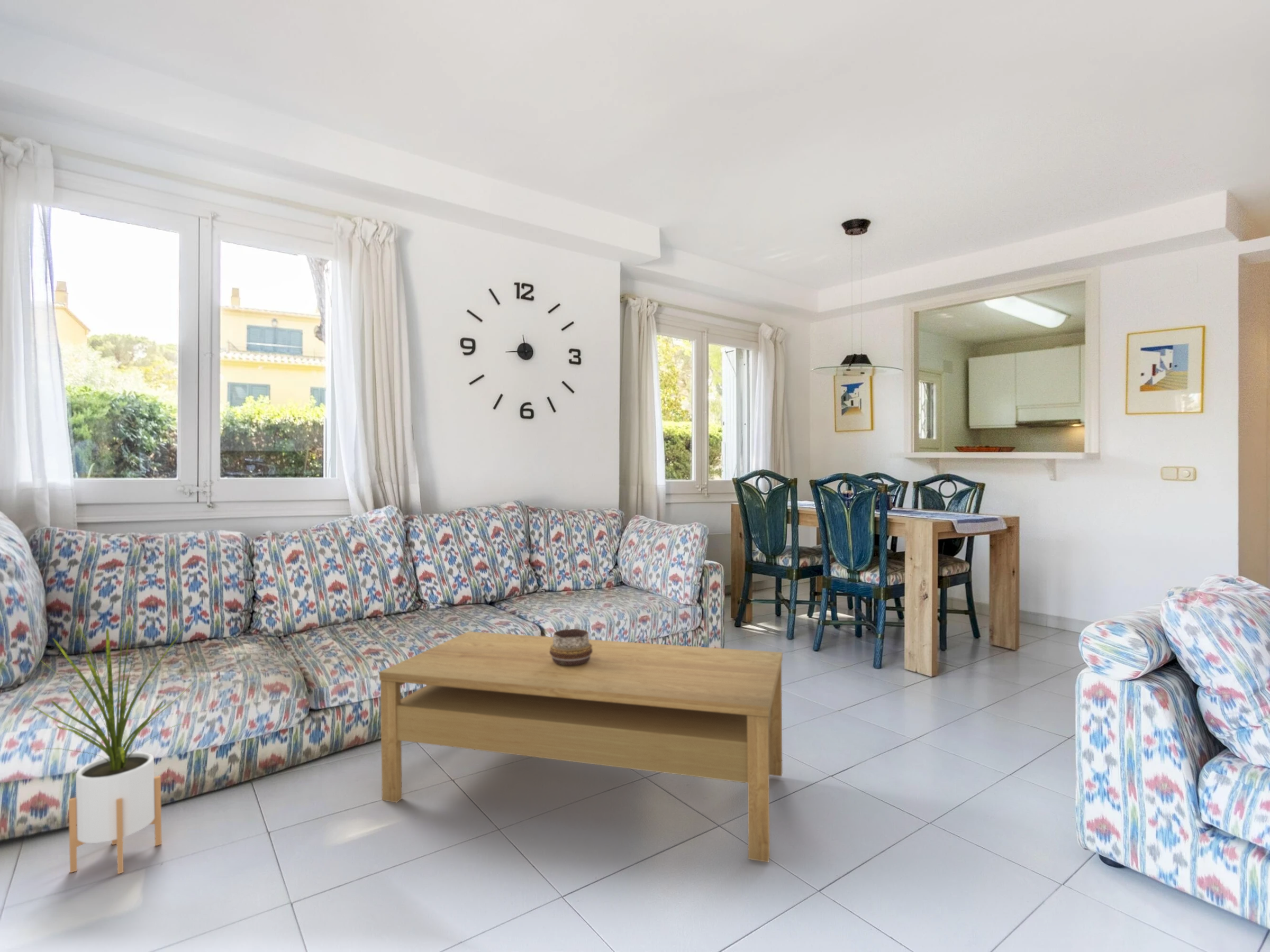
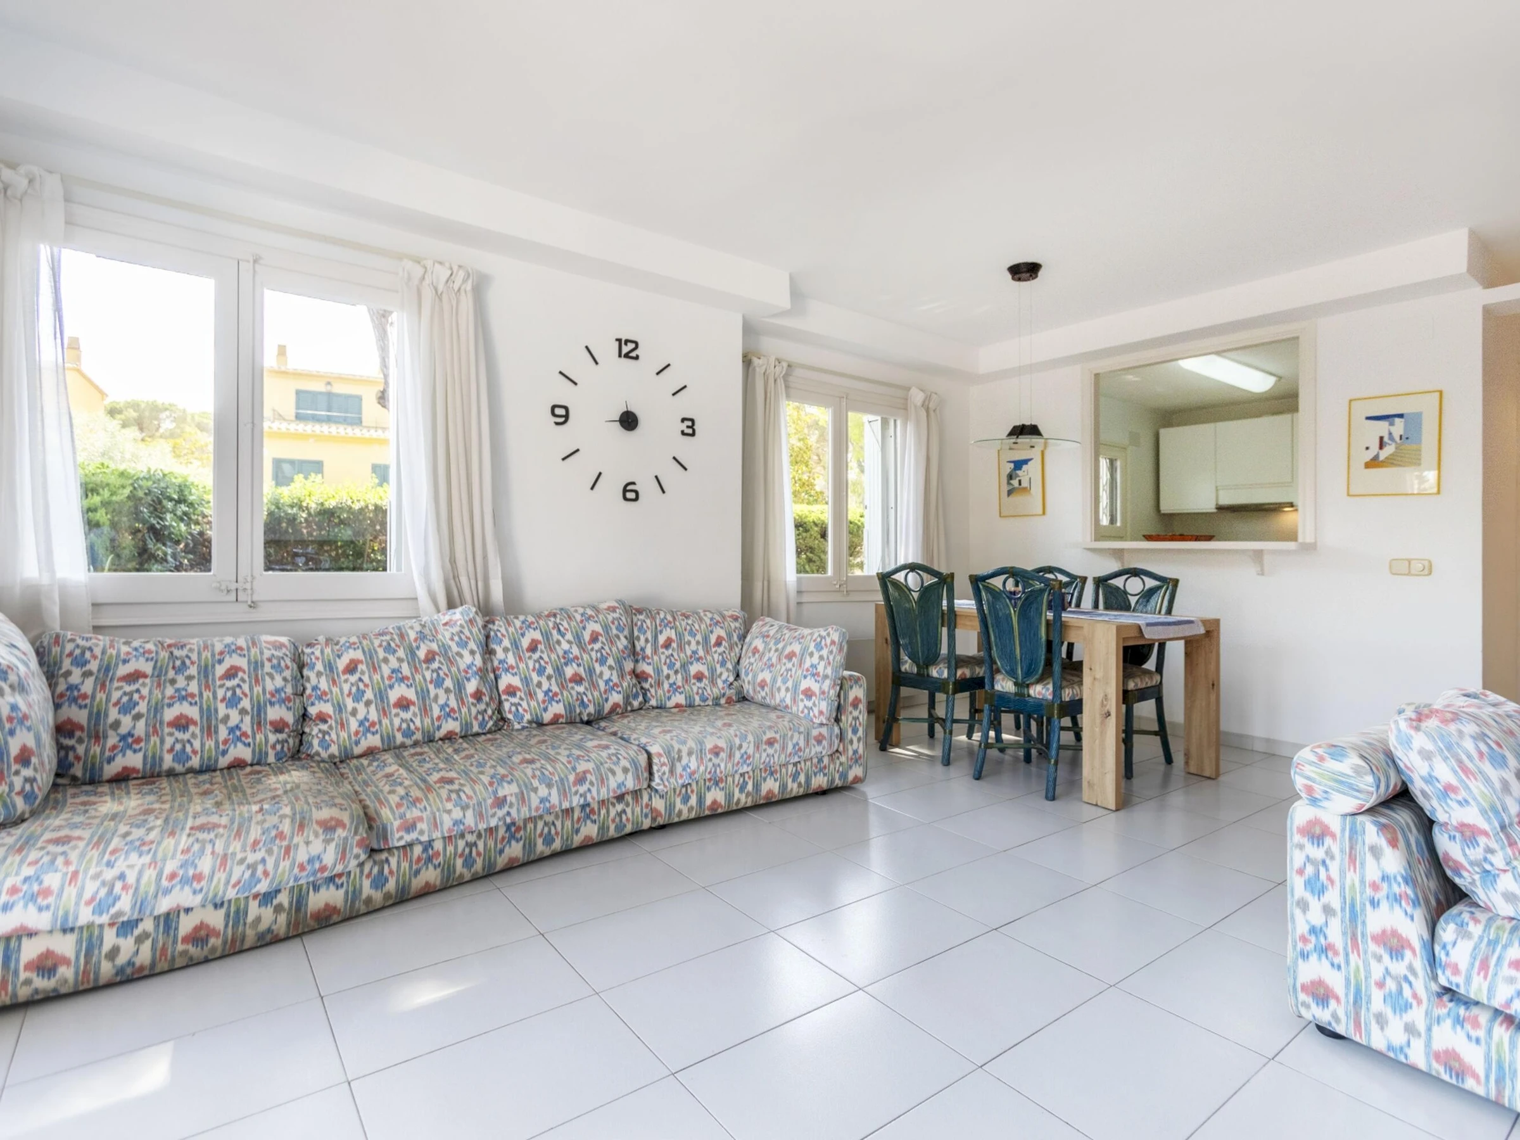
- coffee table (589, 724)
- house plant (117, 734)
- decorative bowl (571, 646)
